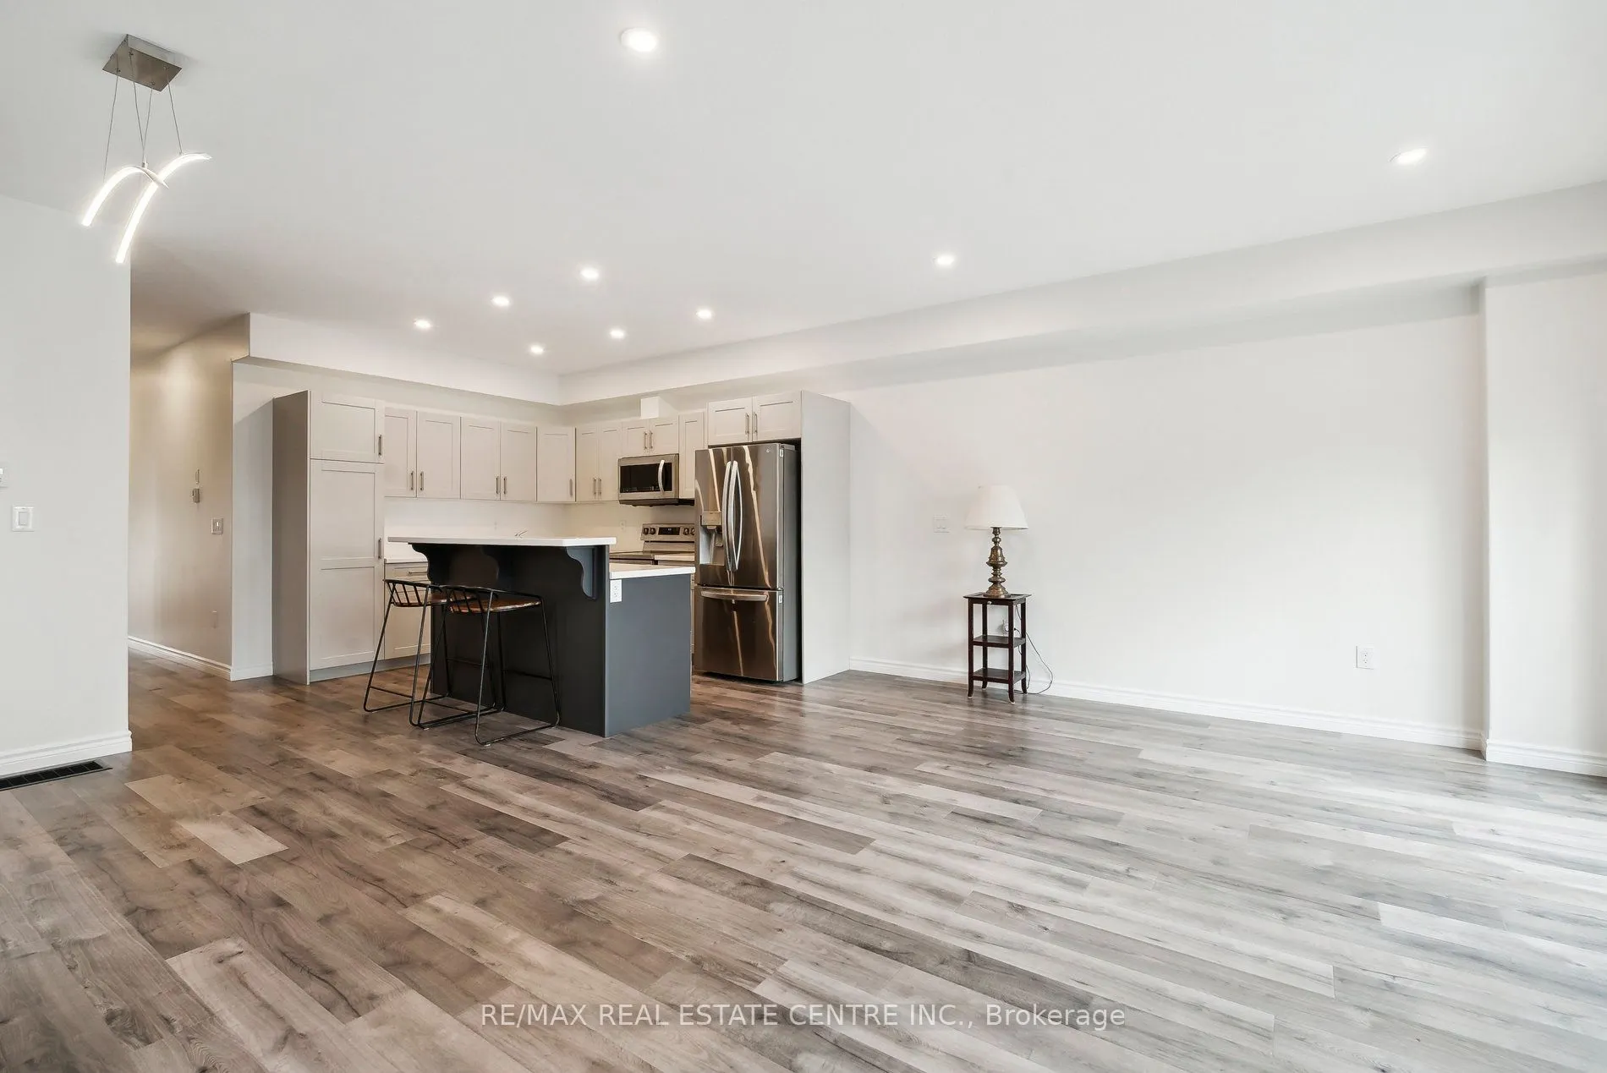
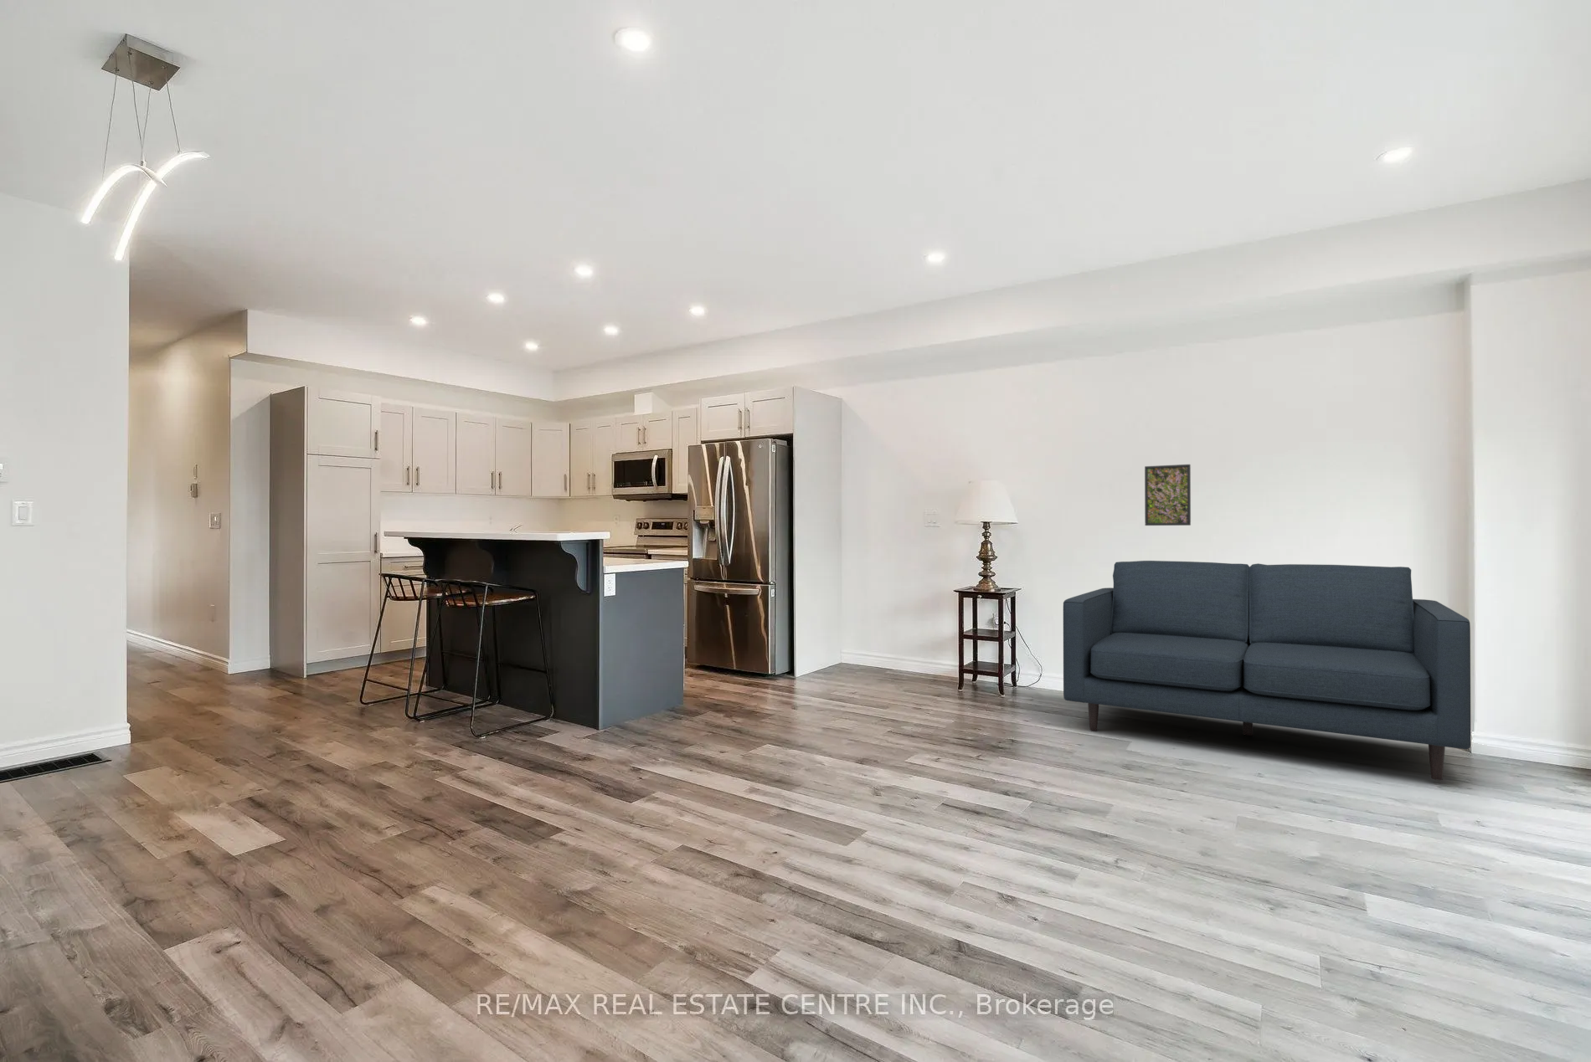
+ sofa (1246, 650)
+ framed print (1168, 495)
